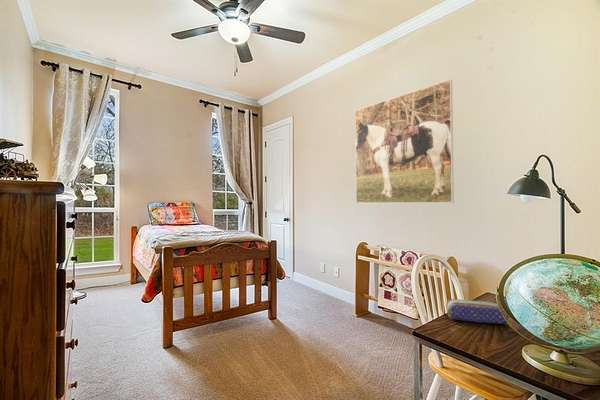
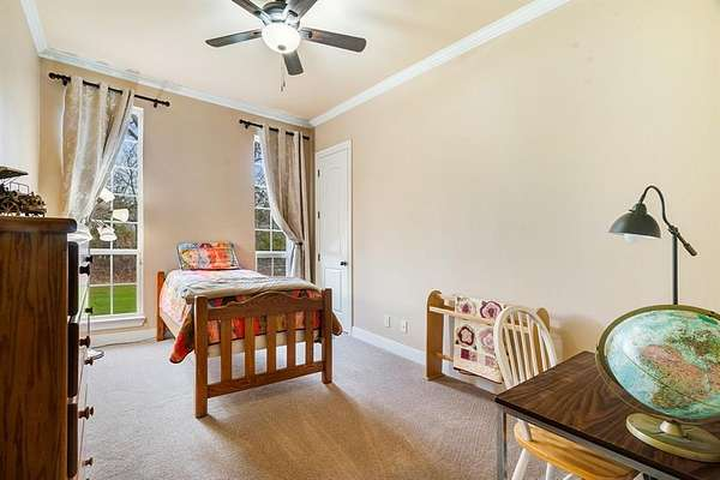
- pencil case (475, 310)
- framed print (397, 150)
